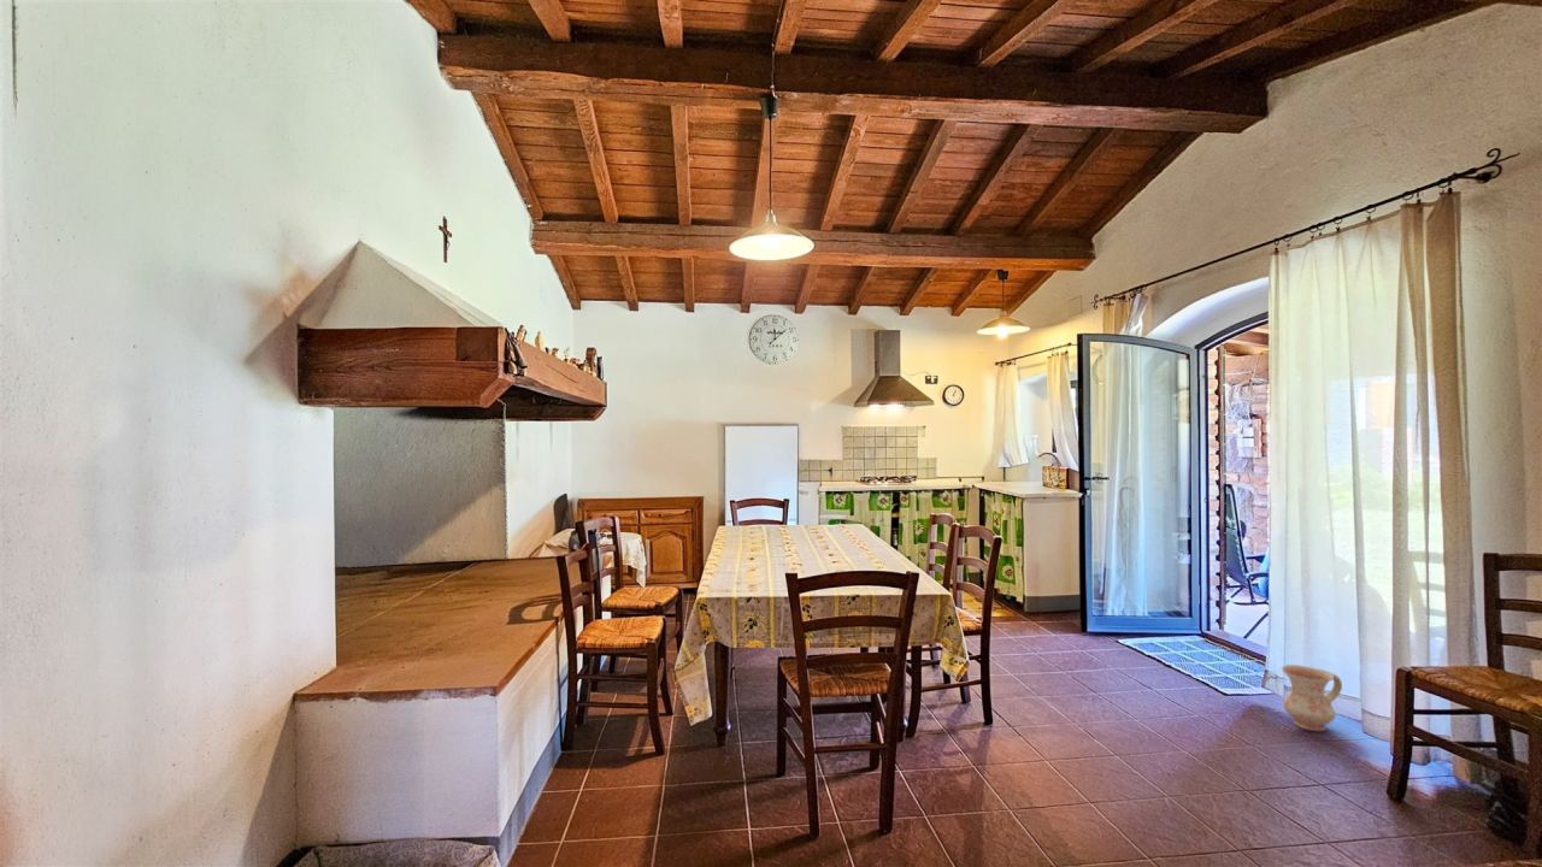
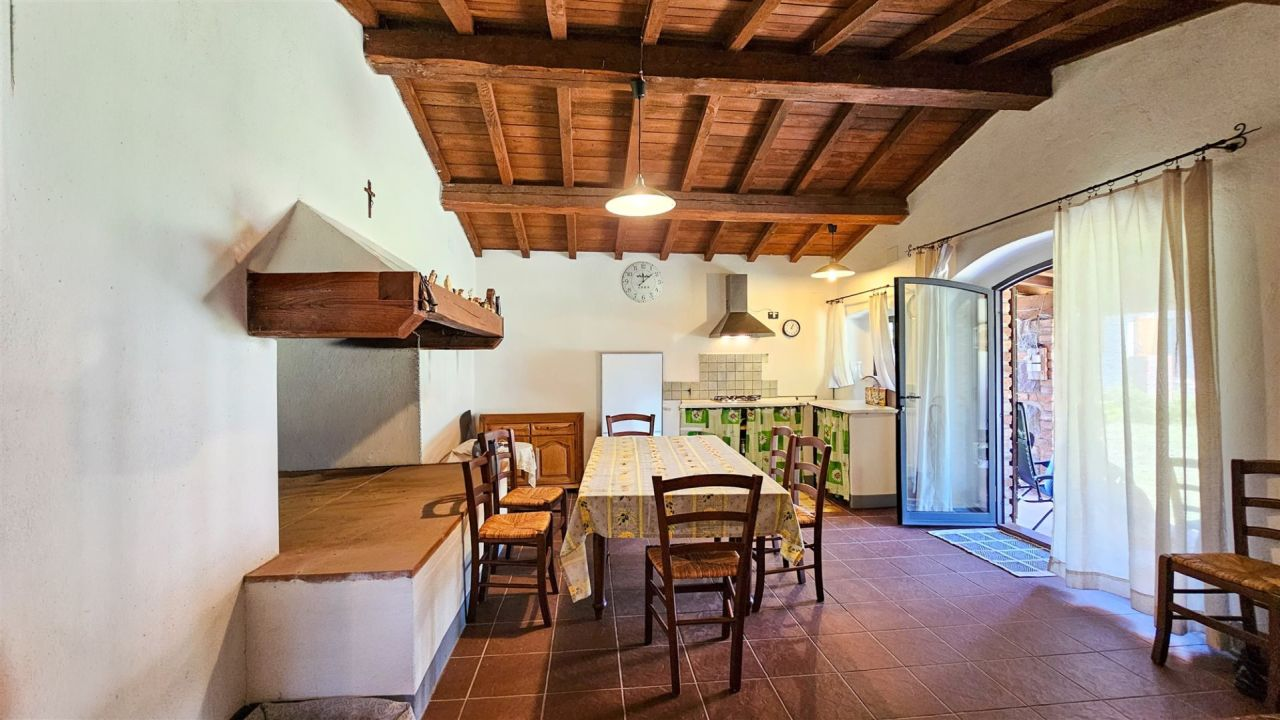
- ceramic jug (1313, 697)
